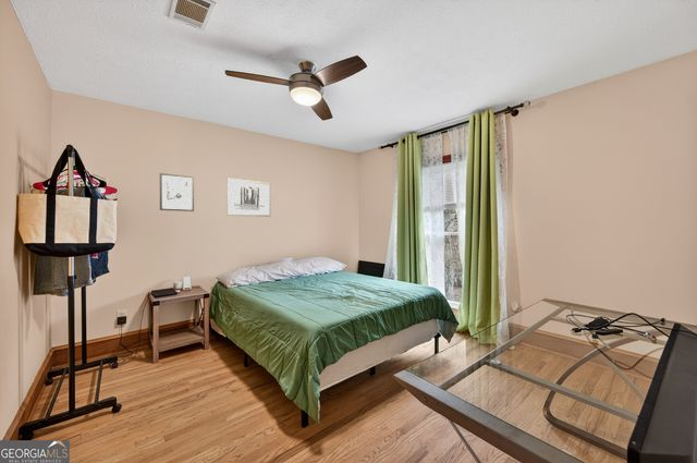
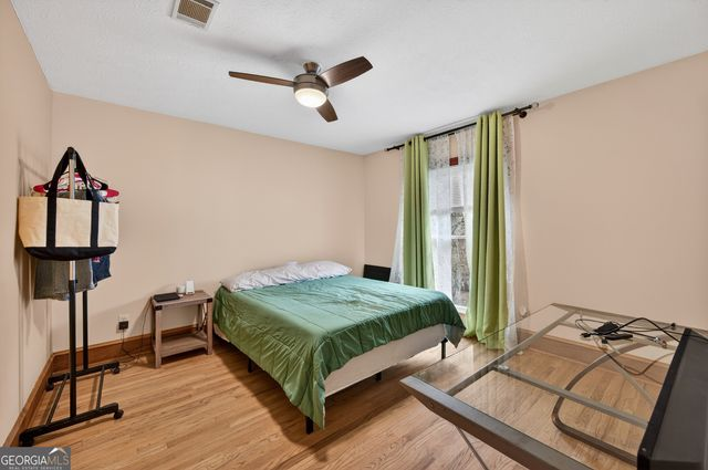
- wall art (249, 198)
- wall art (176, 193)
